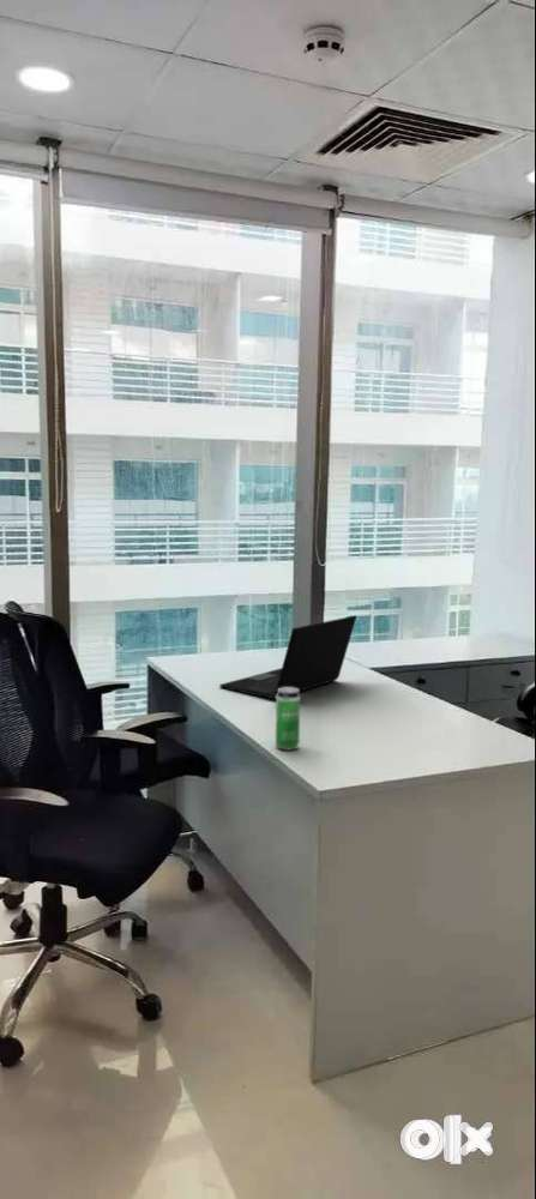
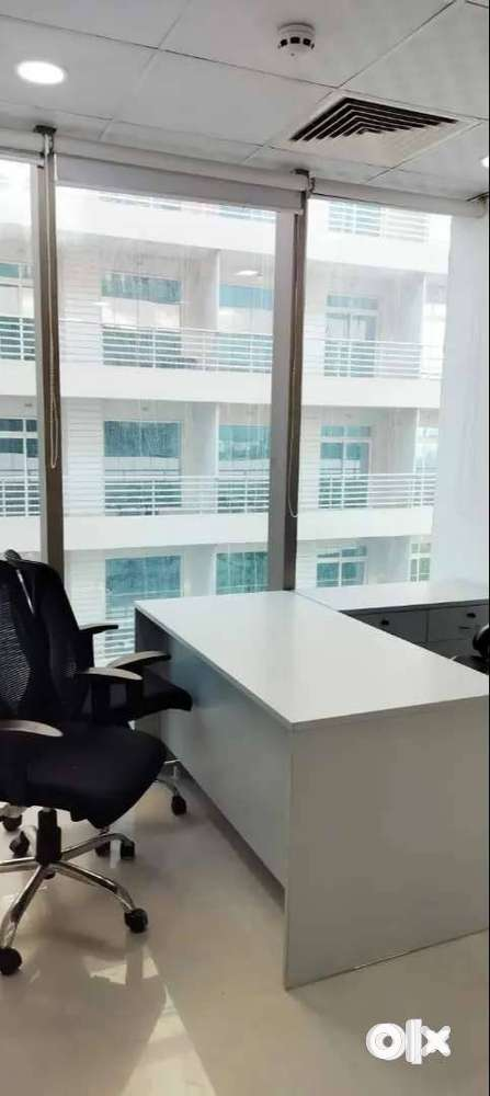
- laptop (289, 651)
- beverage can (288, 718)
